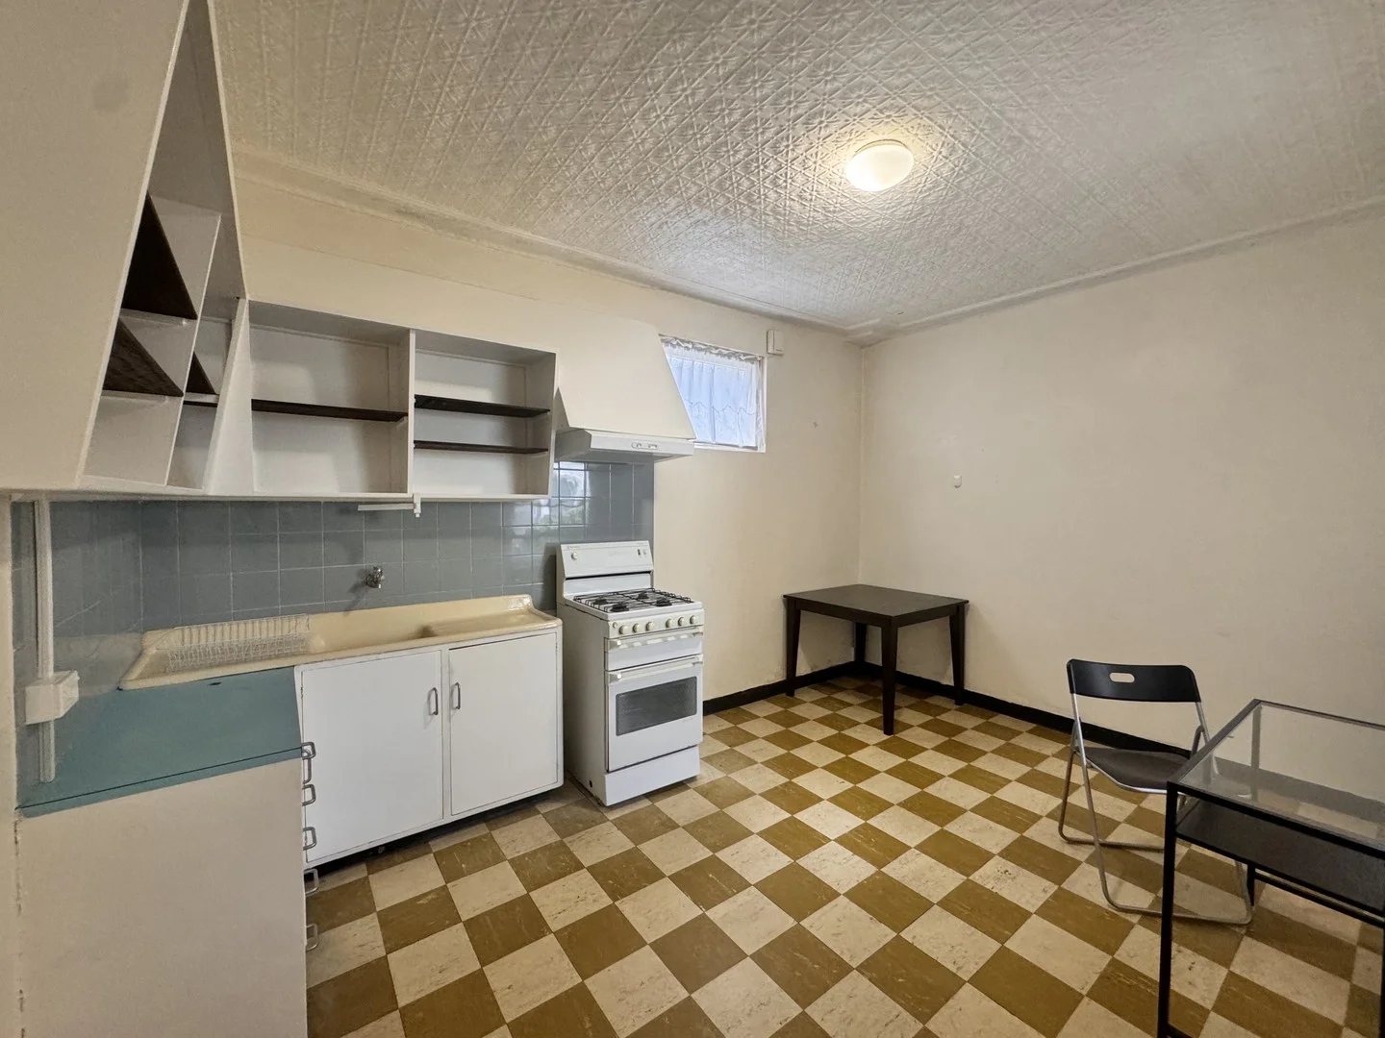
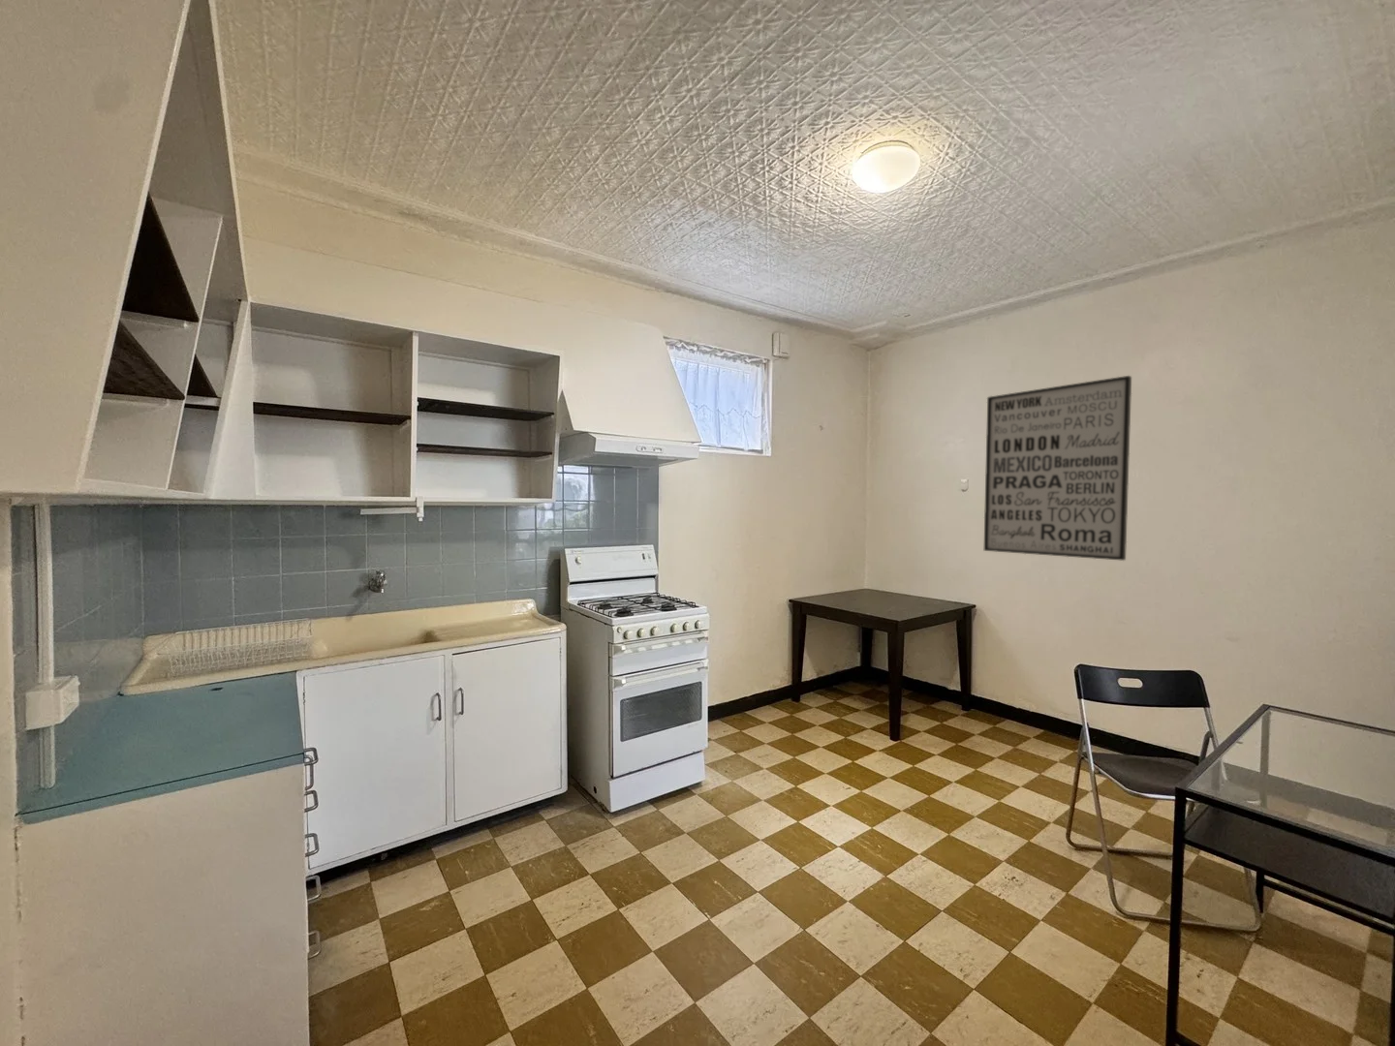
+ wall art (1050, 471)
